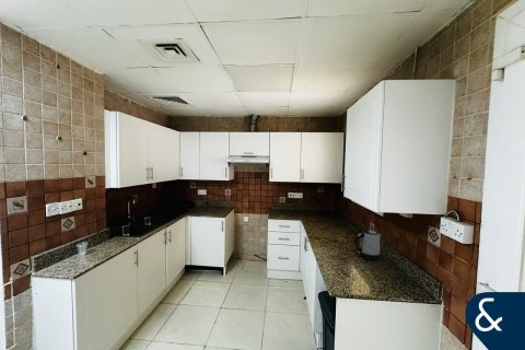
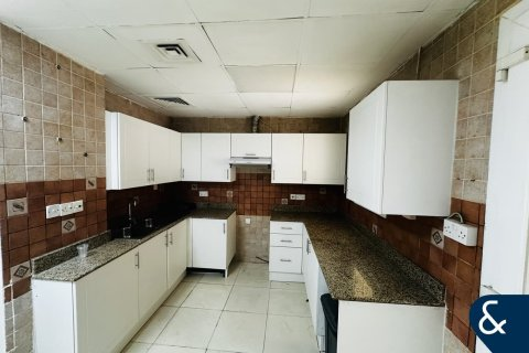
- kettle (368, 244)
